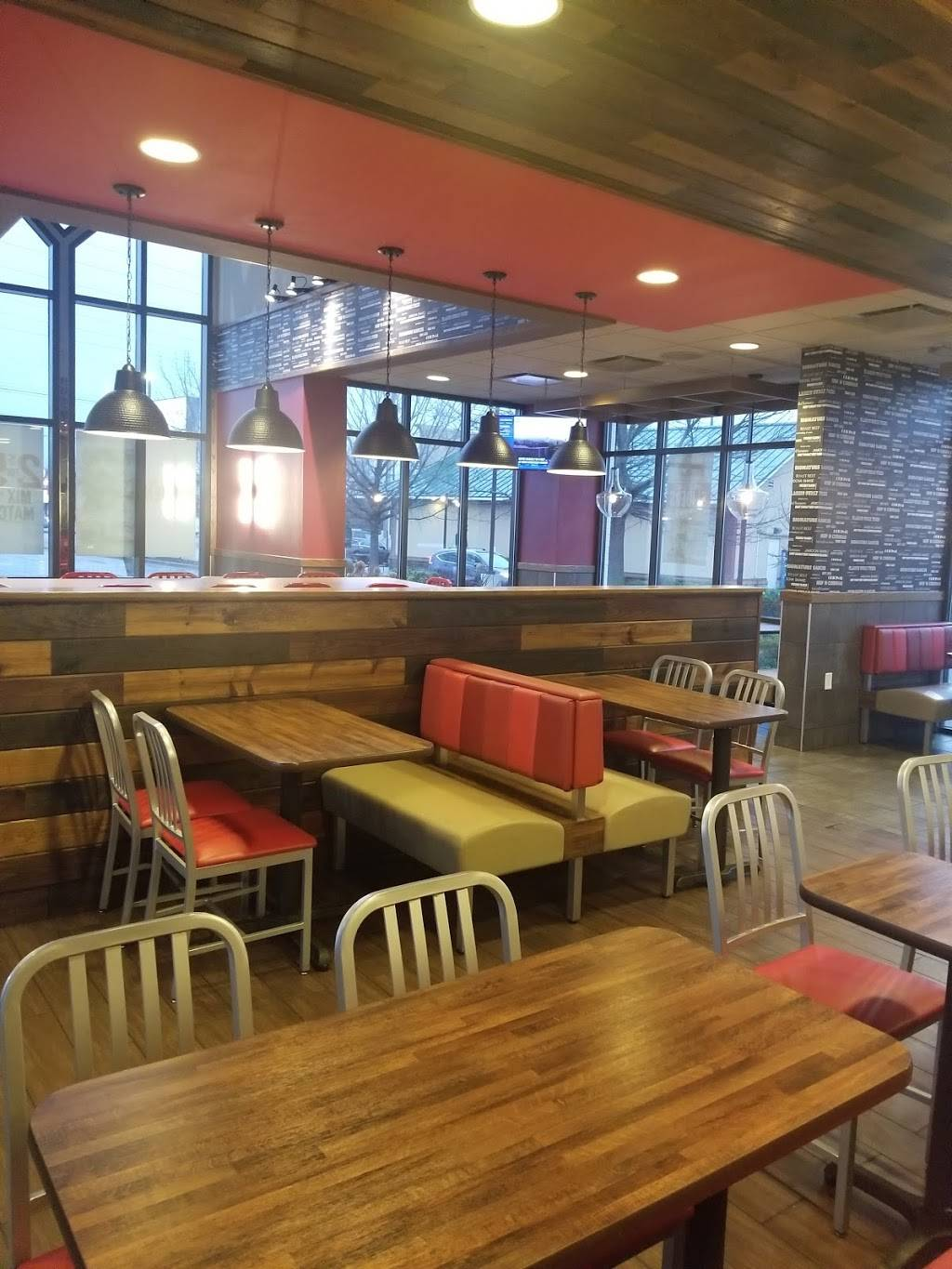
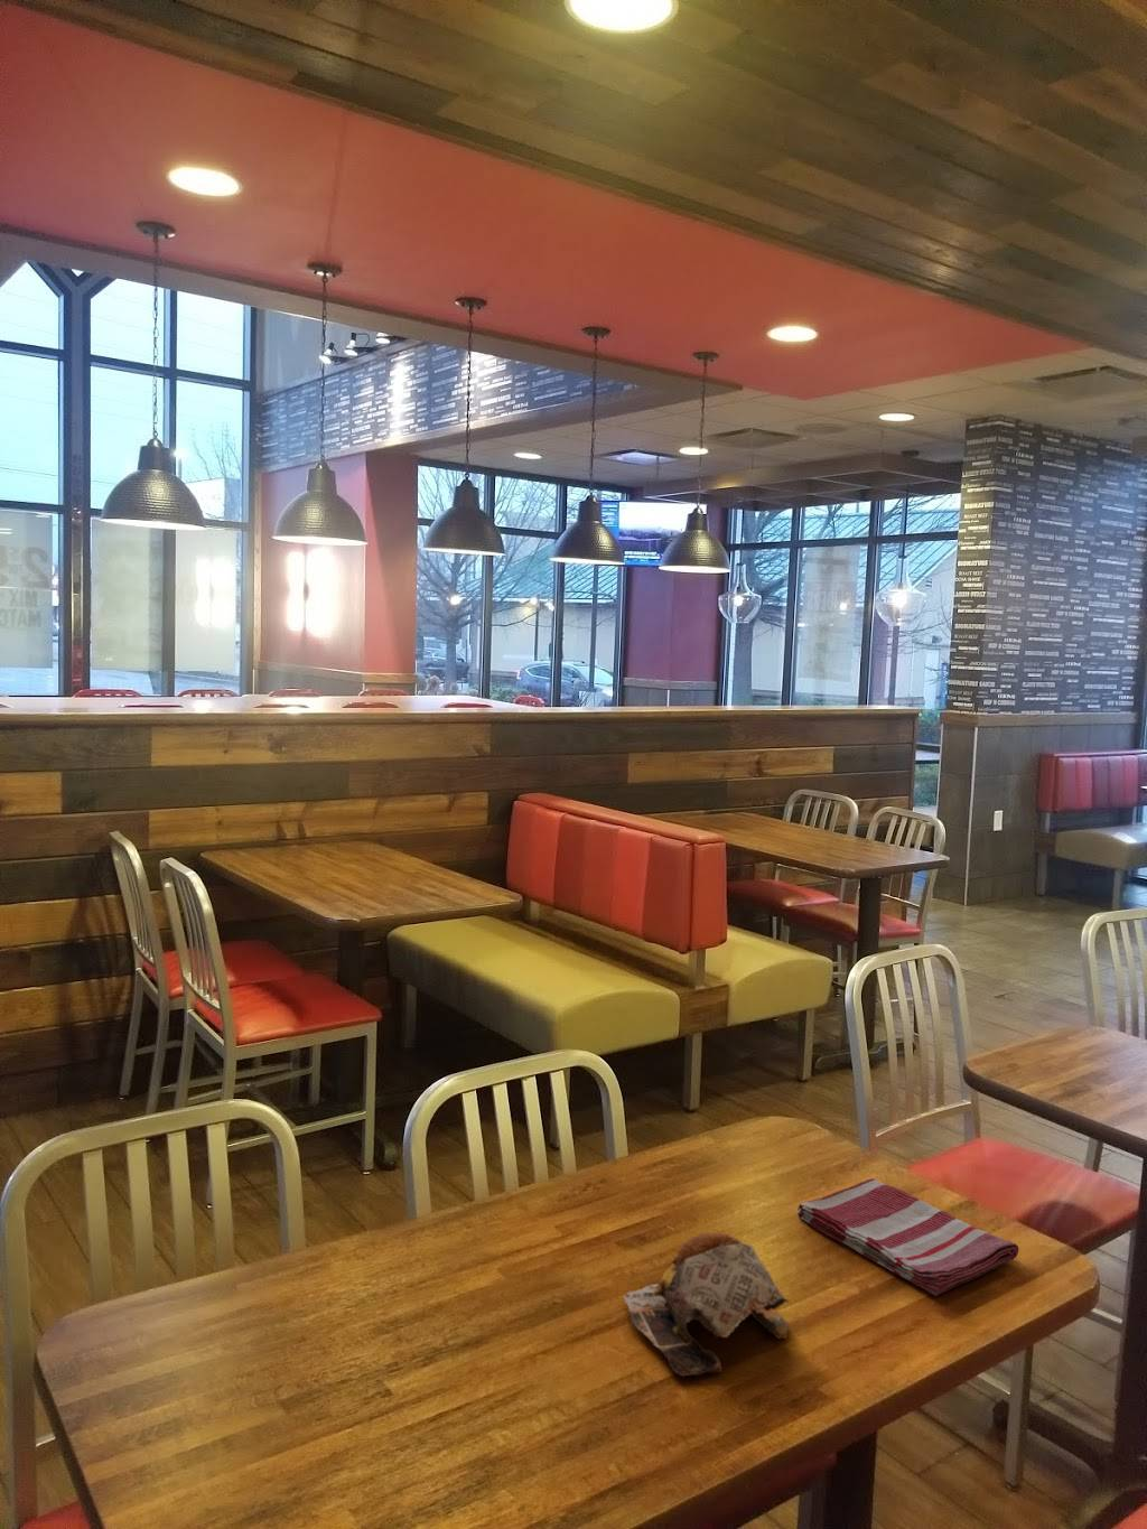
+ dish towel (904, 1228)
+ burger (708, 1282)
